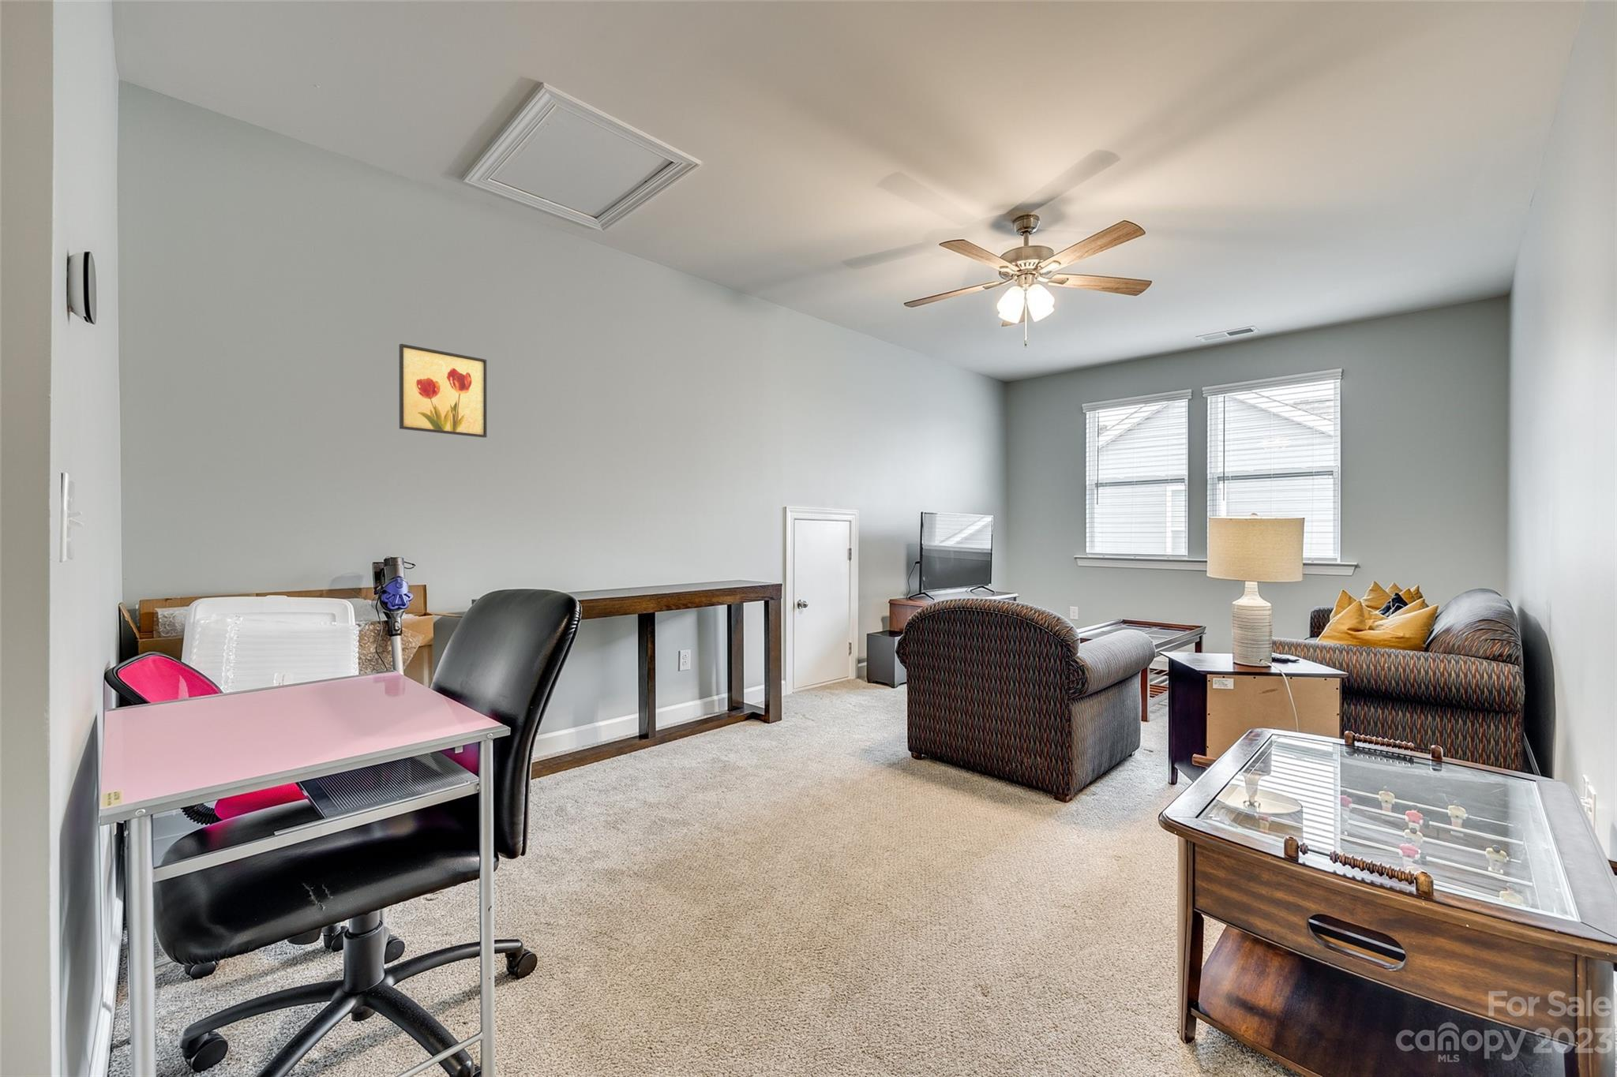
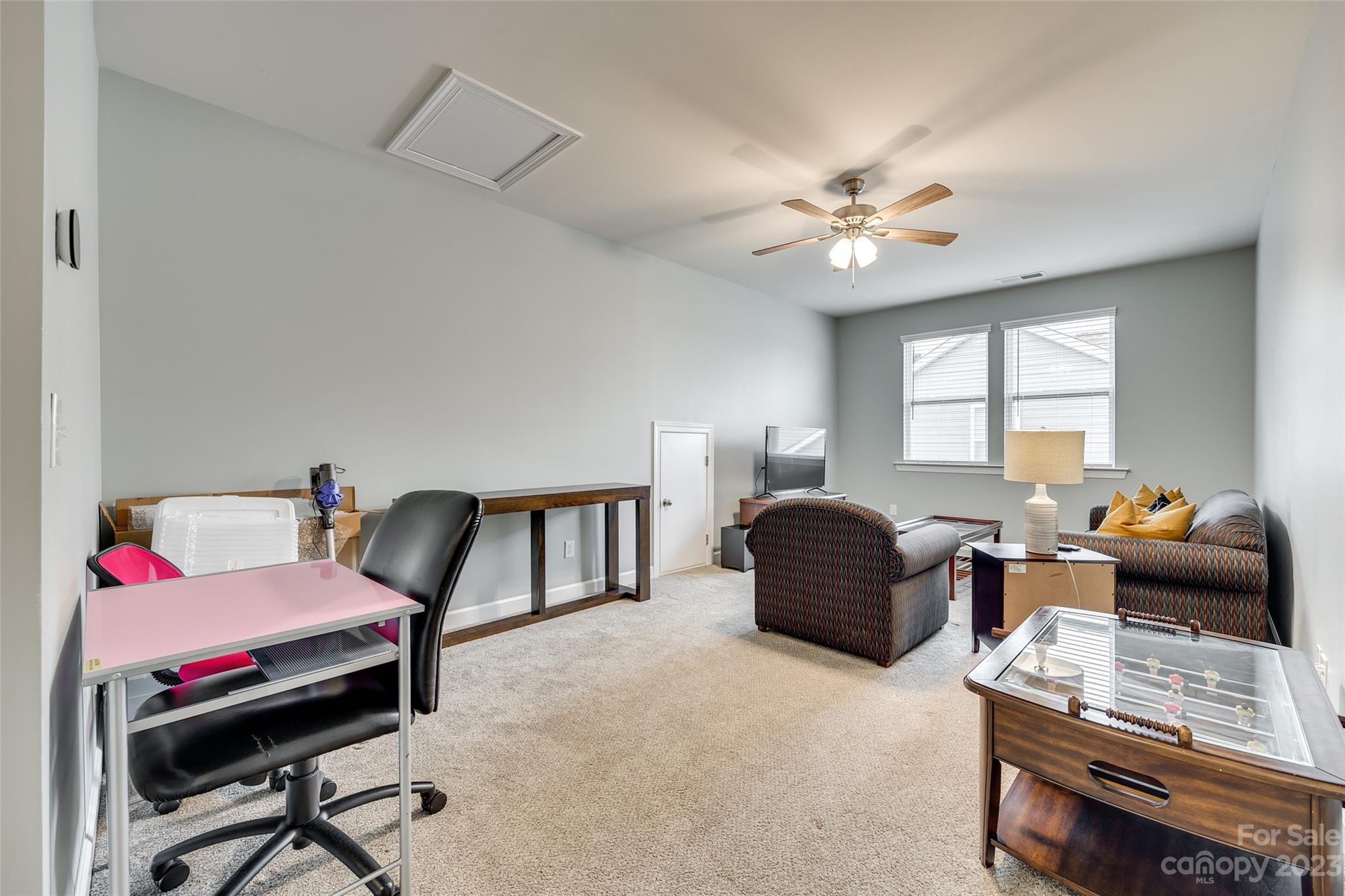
- wall art (444, 393)
